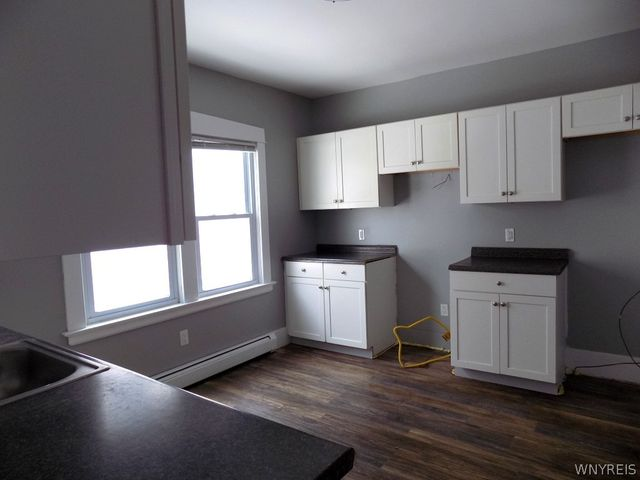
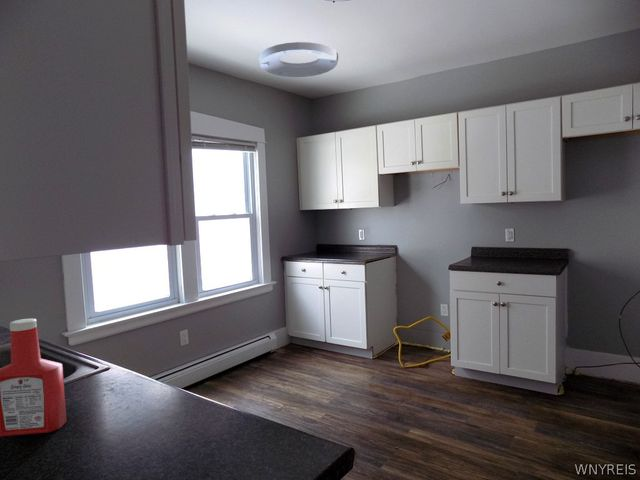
+ ceiling light (298, 63)
+ soap bottle (27, 374)
